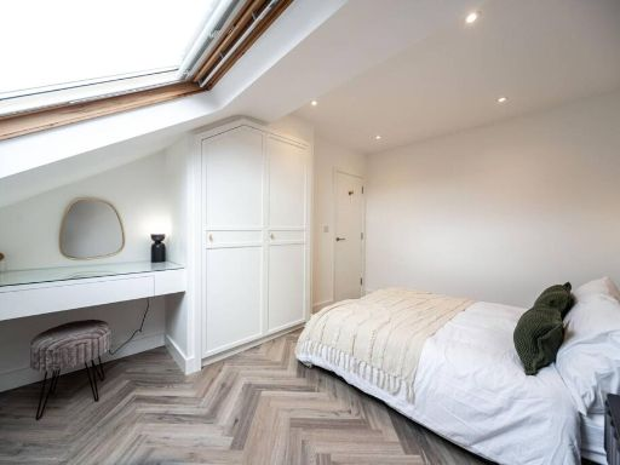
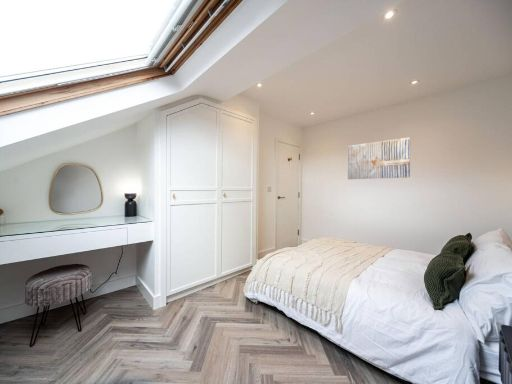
+ wall art (376, 160)
